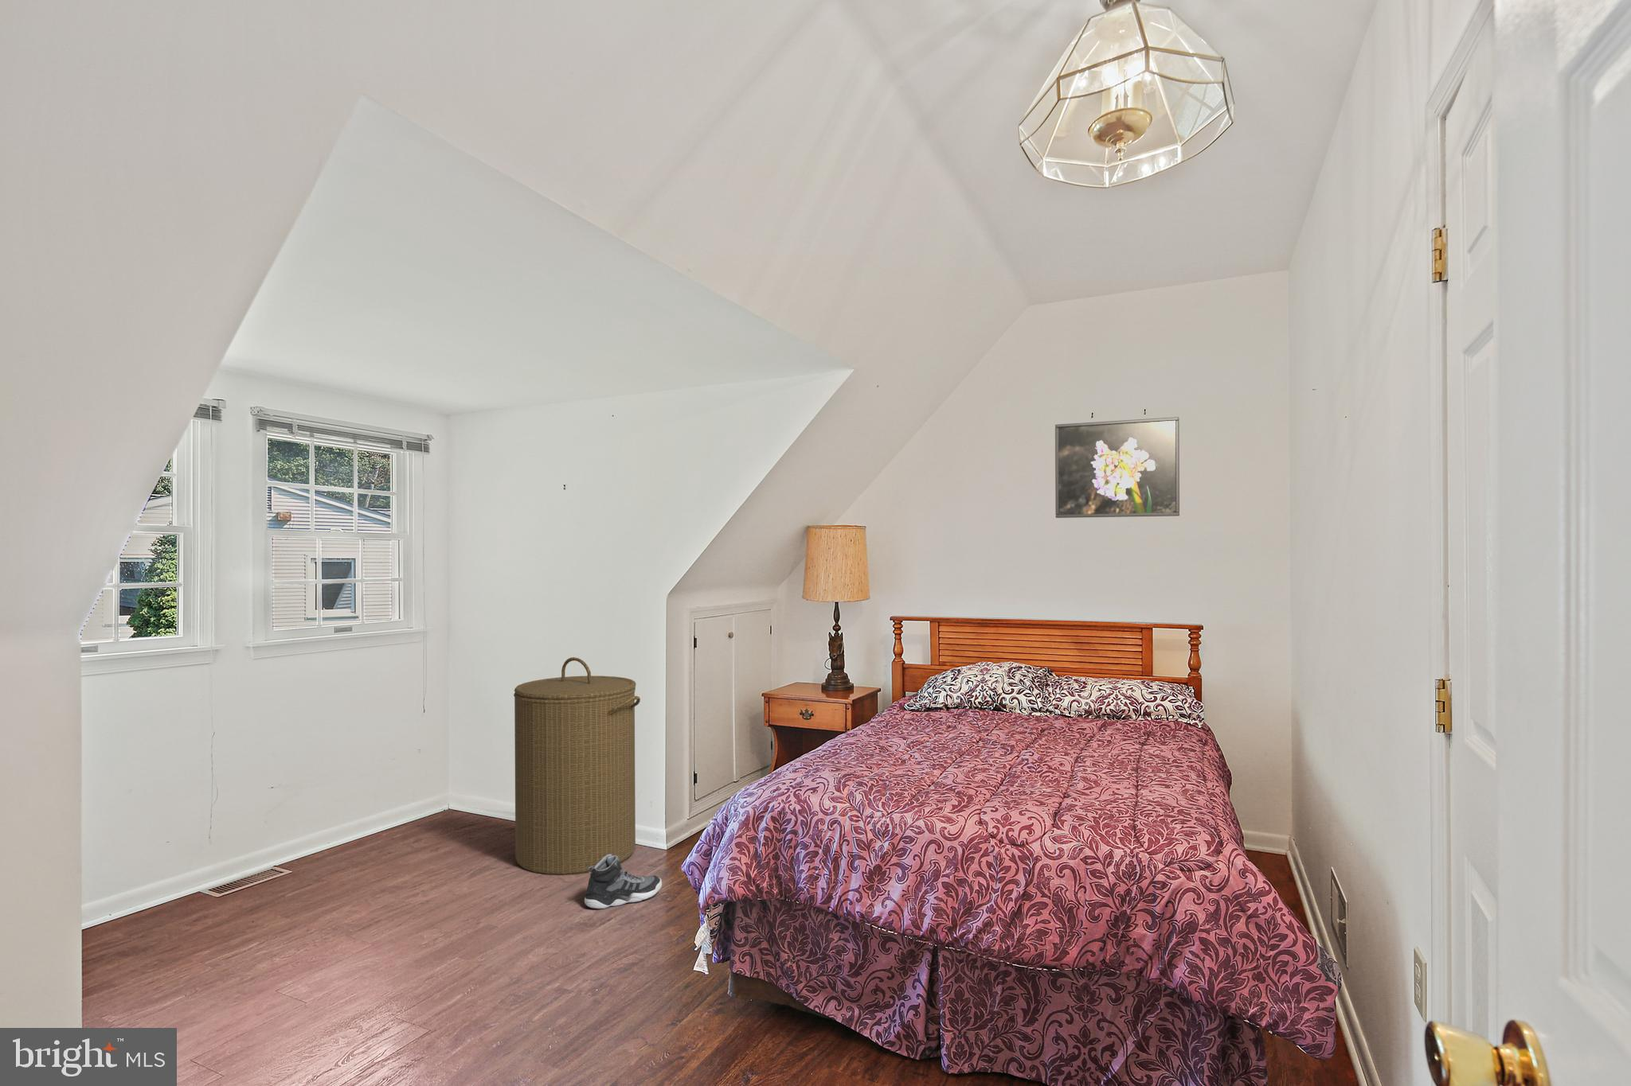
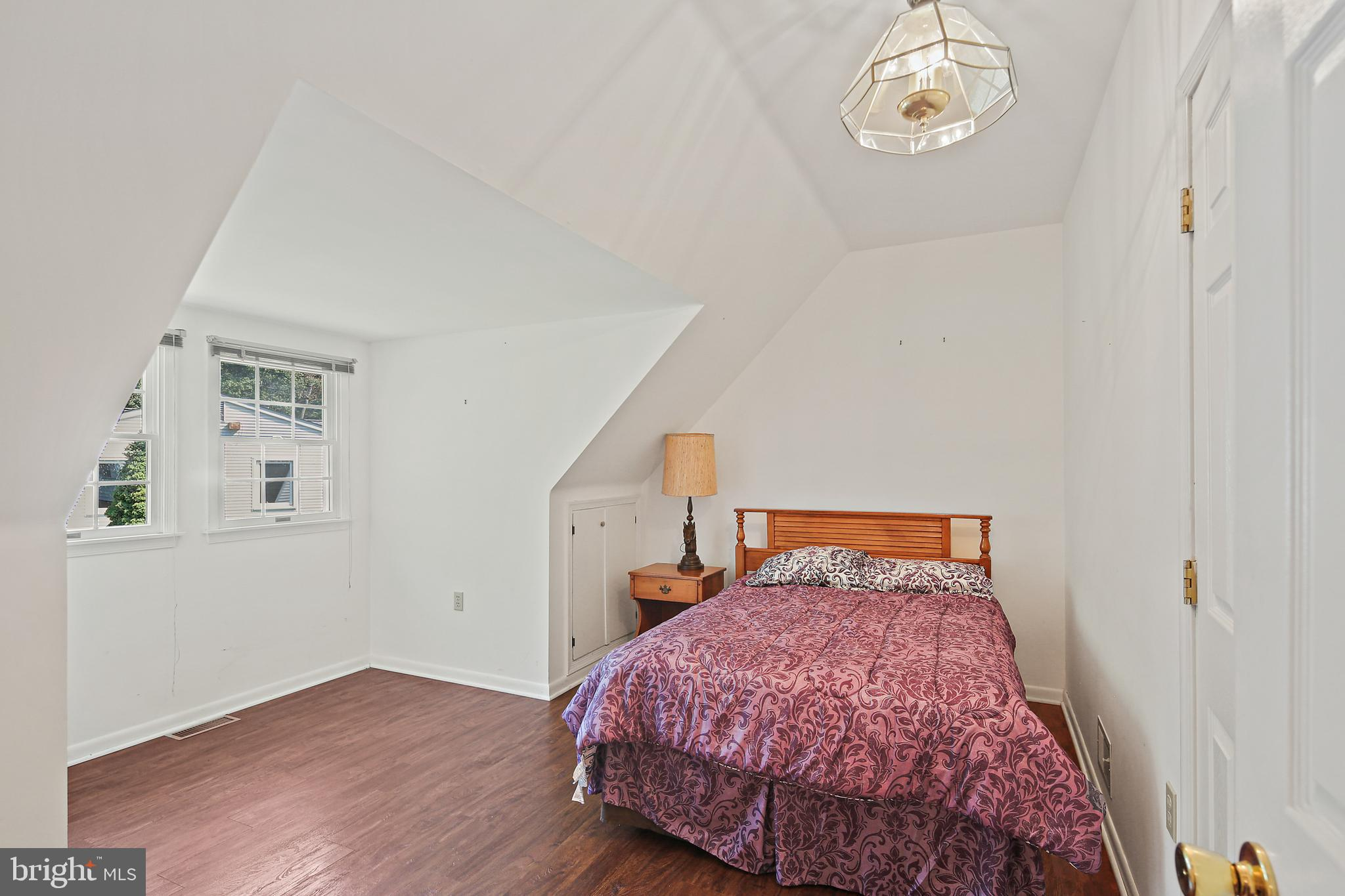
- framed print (1114, 469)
- sneaker (625, 876)
- laundry hamper (576, 755)
